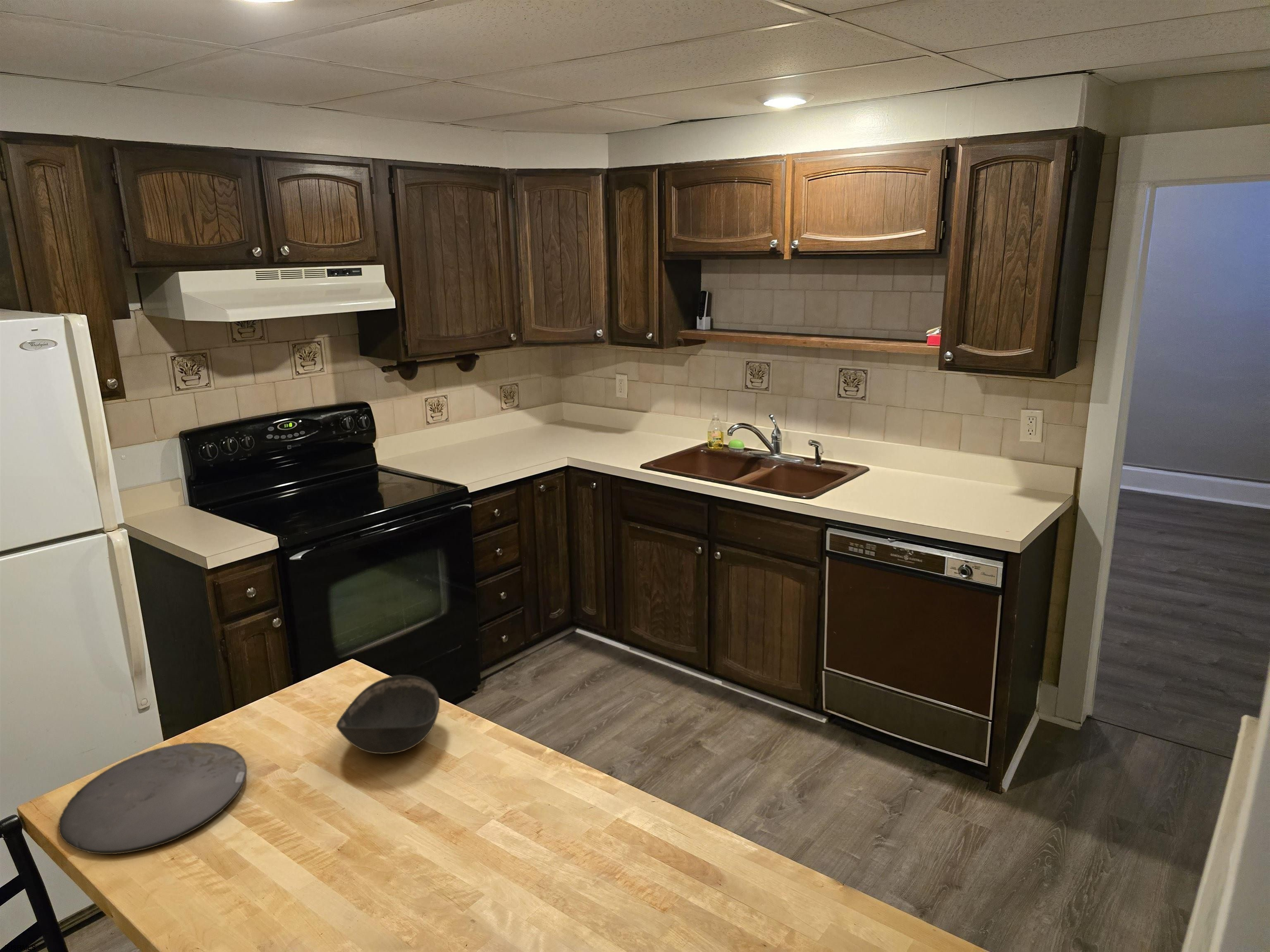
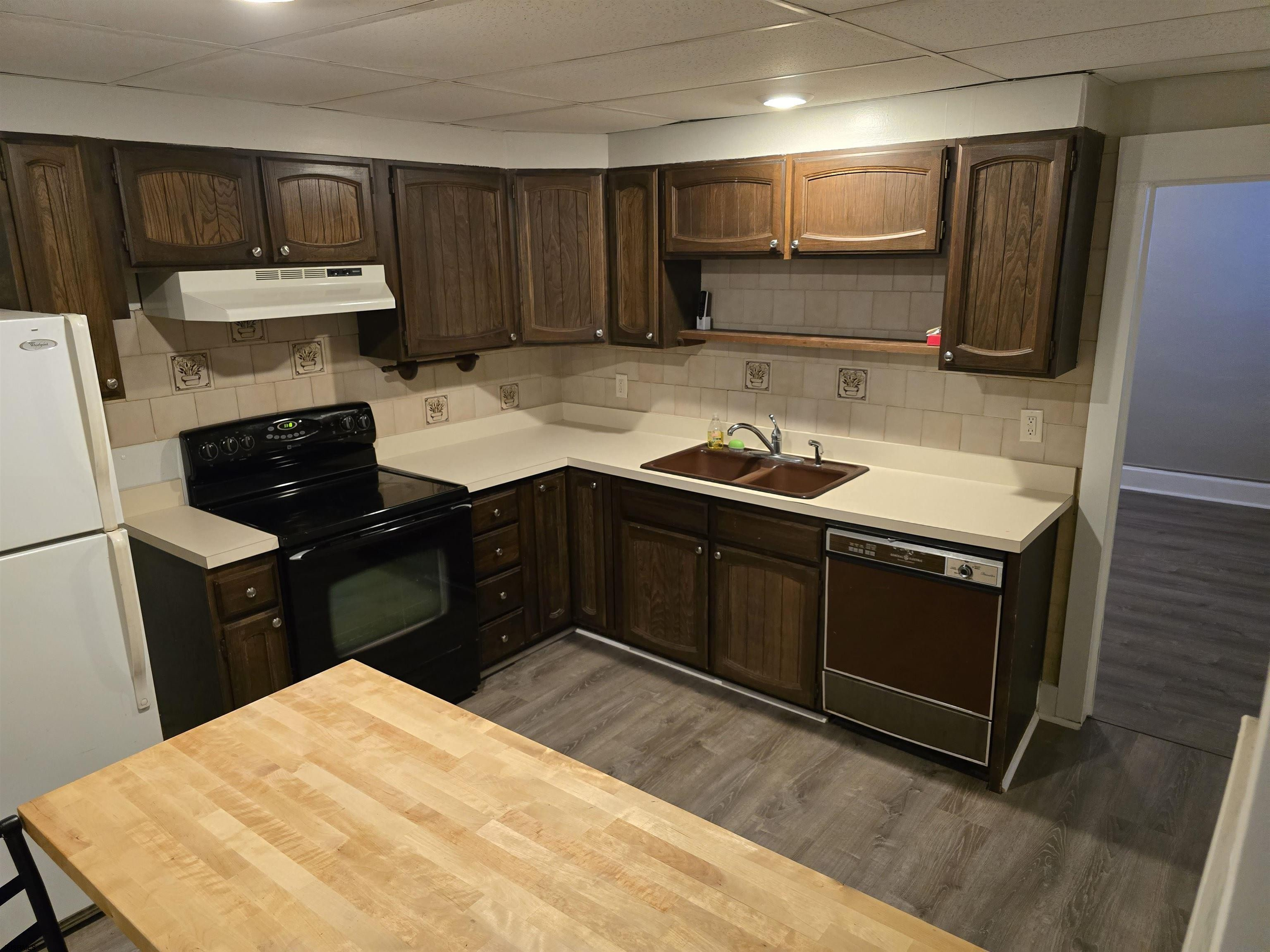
- plate (157, 793)
- bowl (390, 721)
